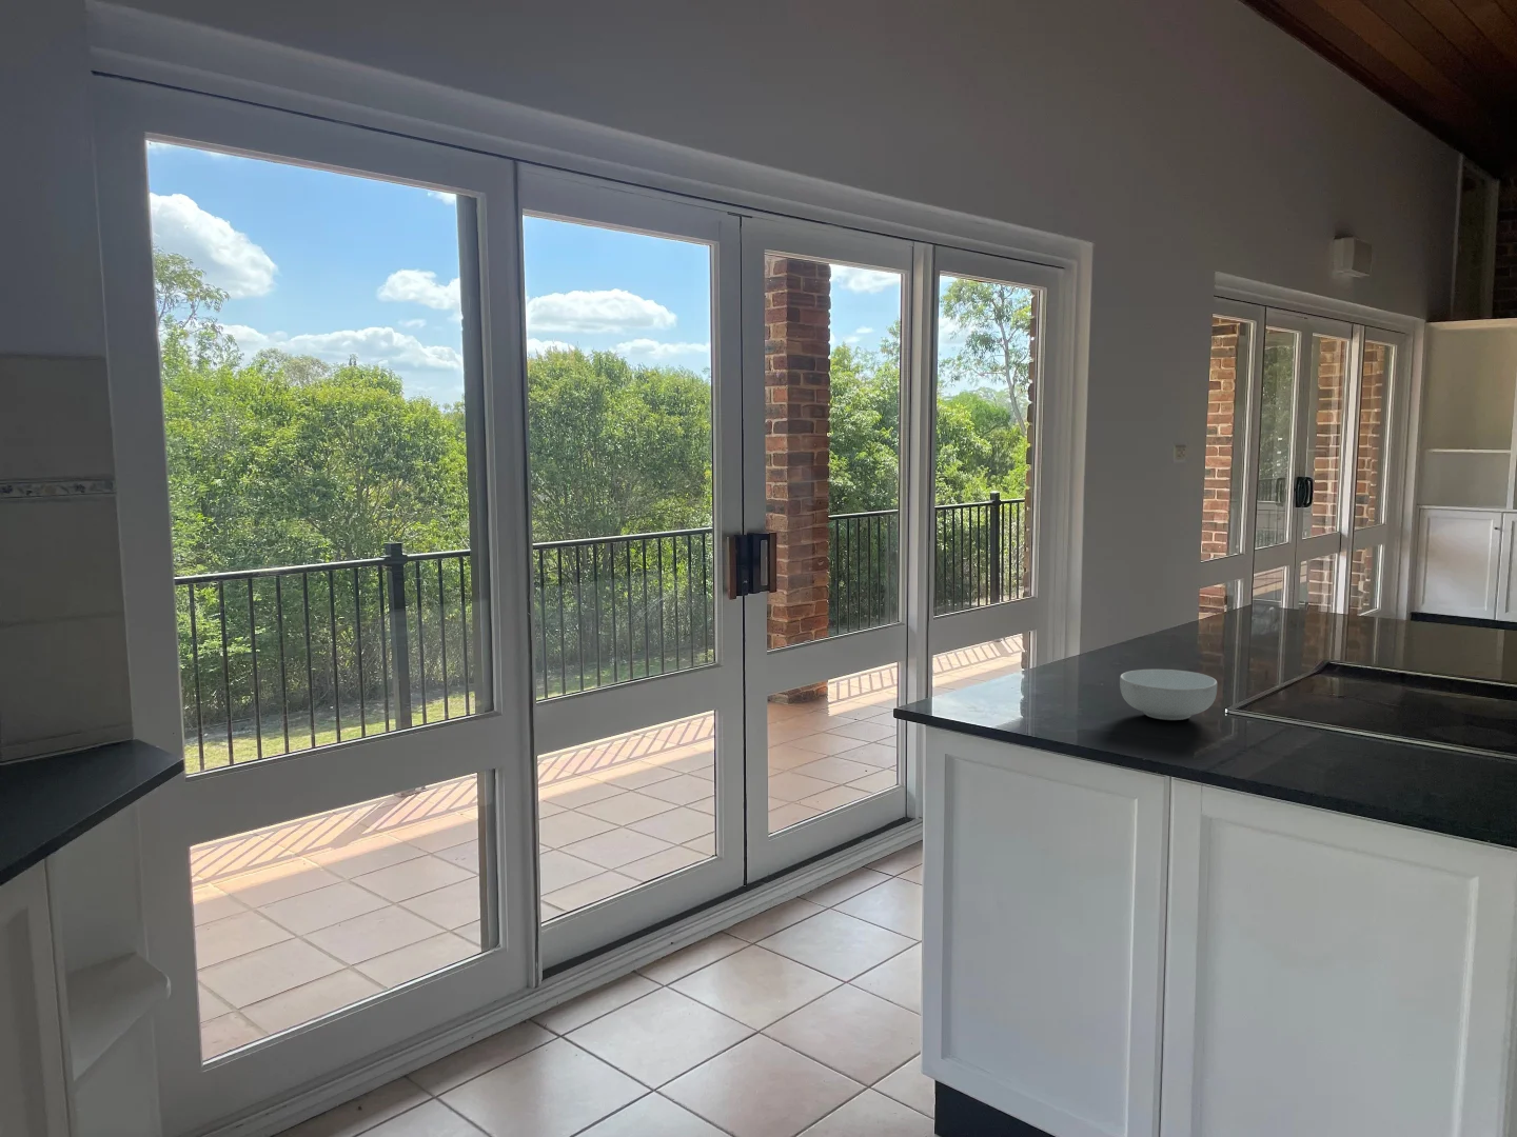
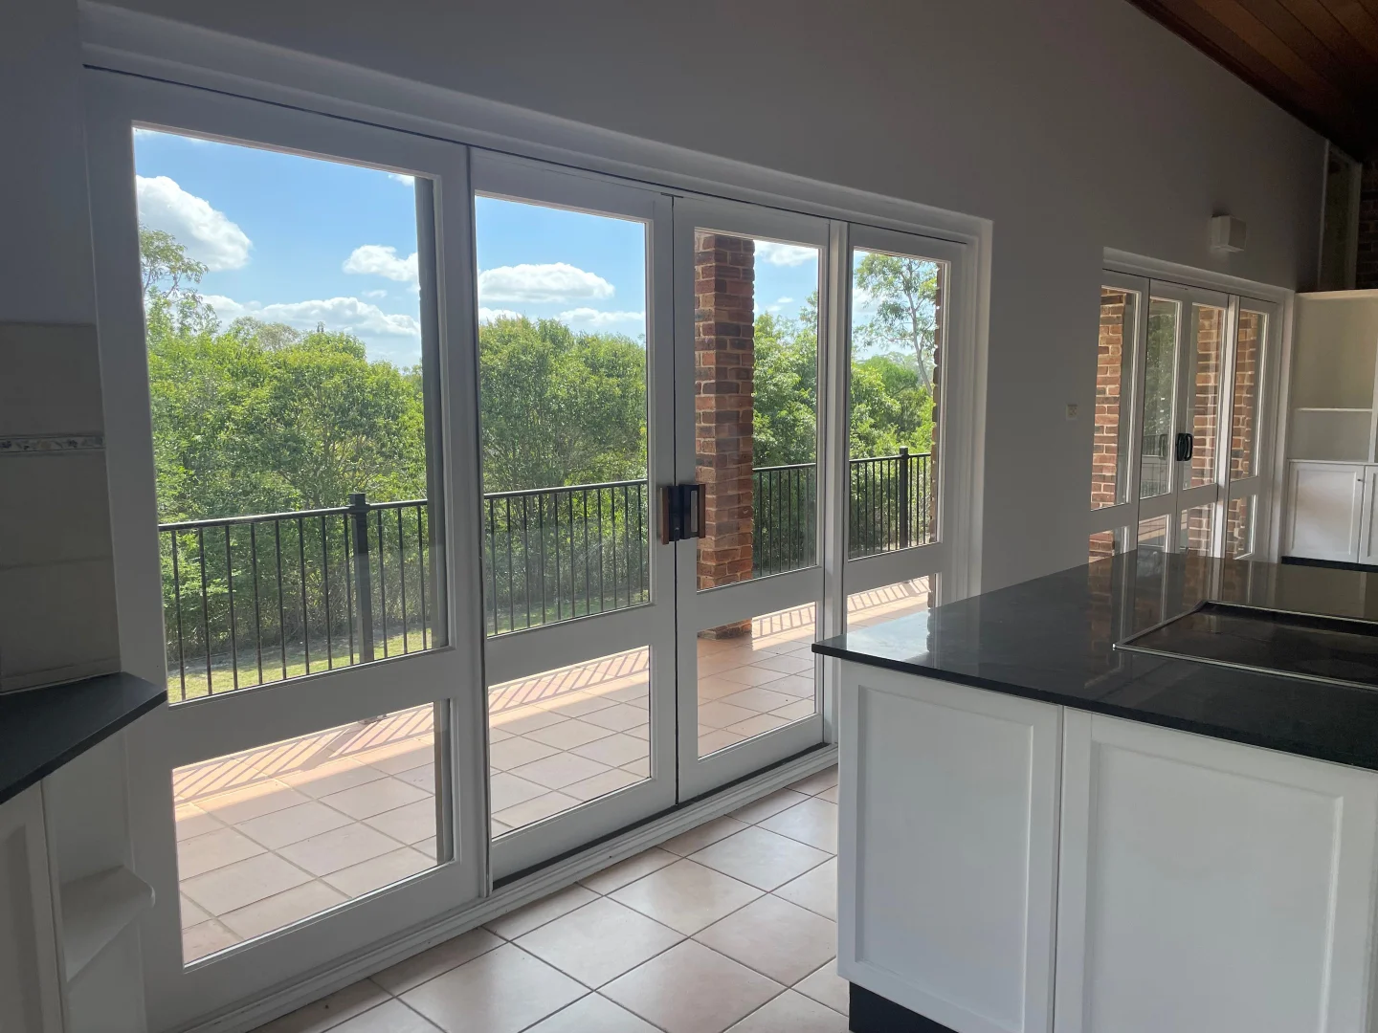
- cereal bowl (1167, 696)
